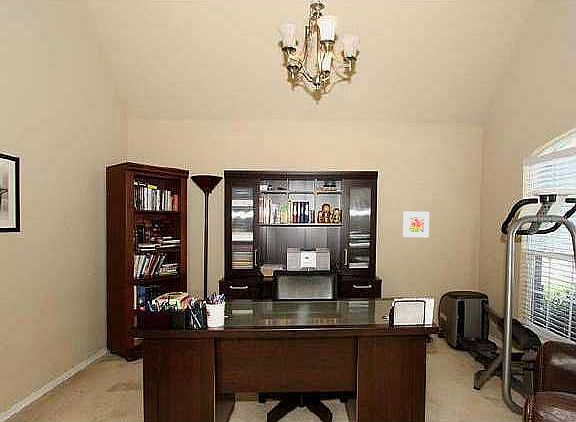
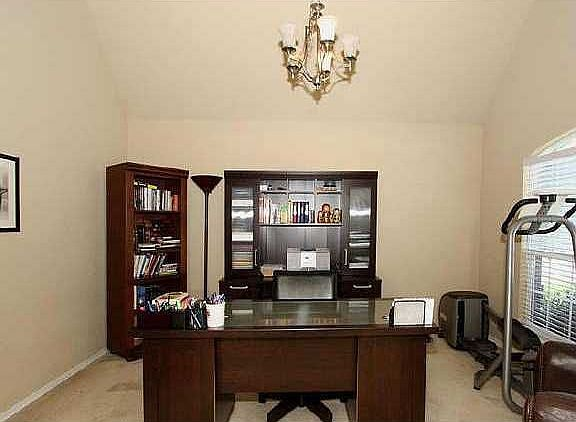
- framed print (416, 224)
